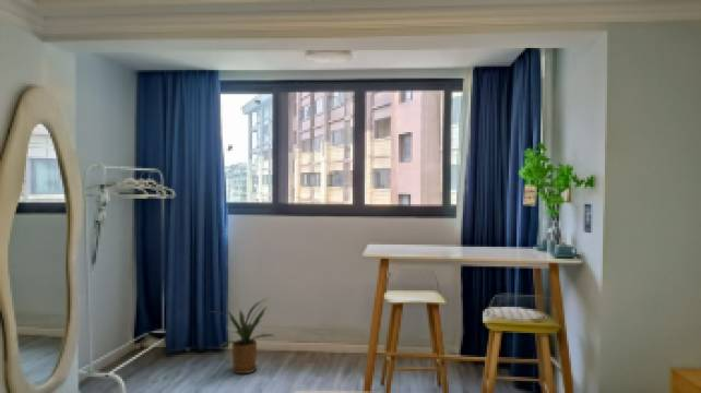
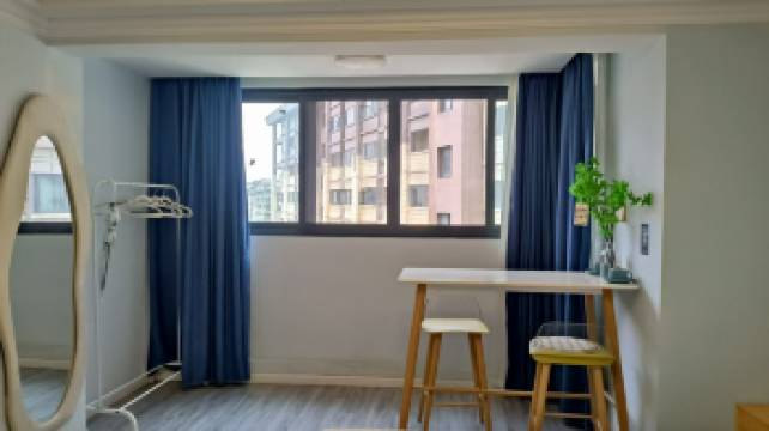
- house plant (243, 333)
